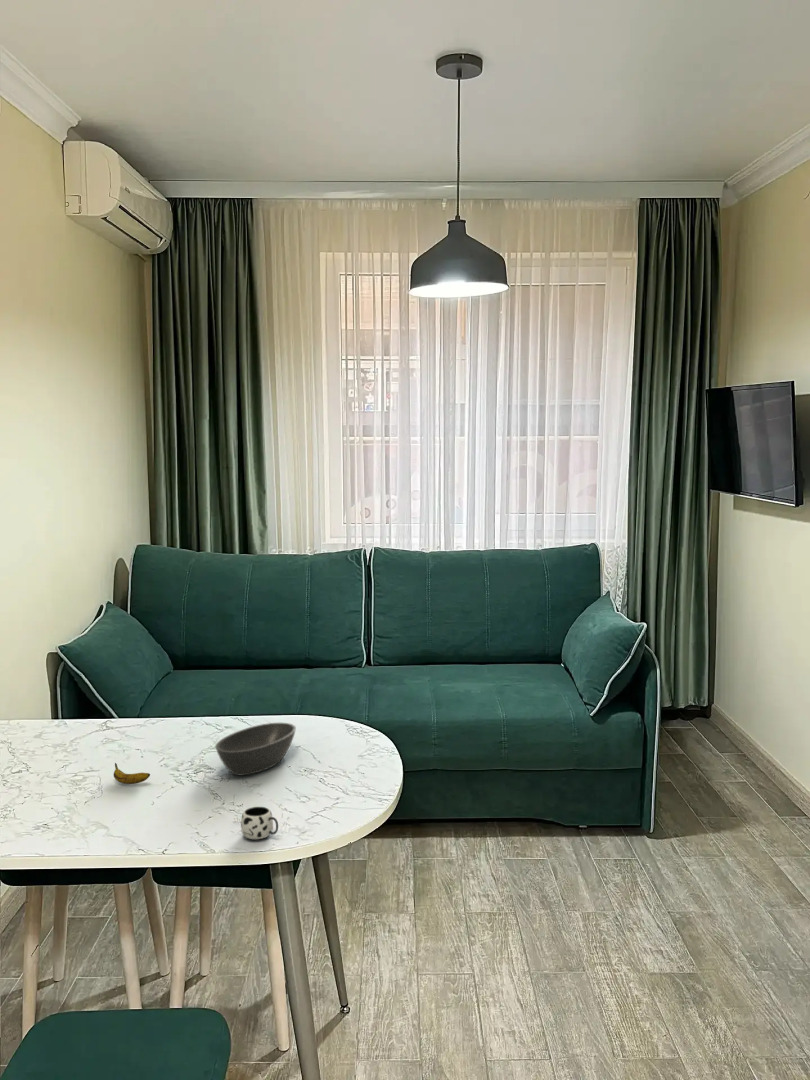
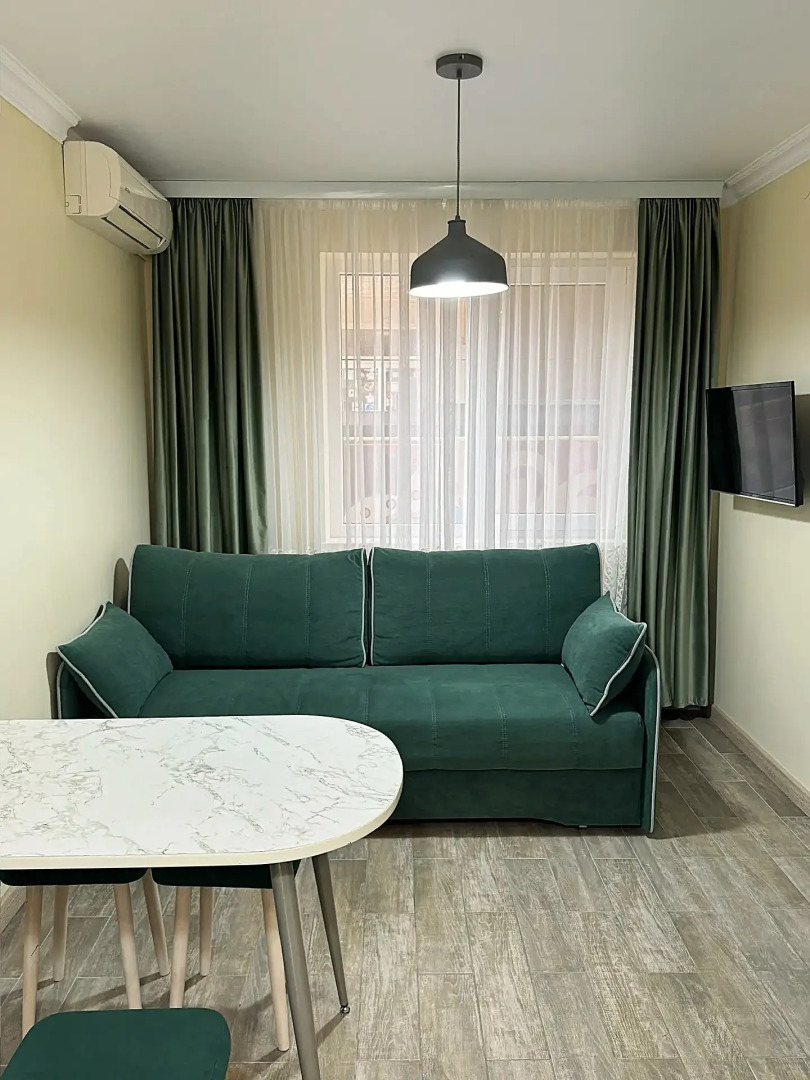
- bowl (257, 750)
- banana (129, 775)
- mug (253, 820)
